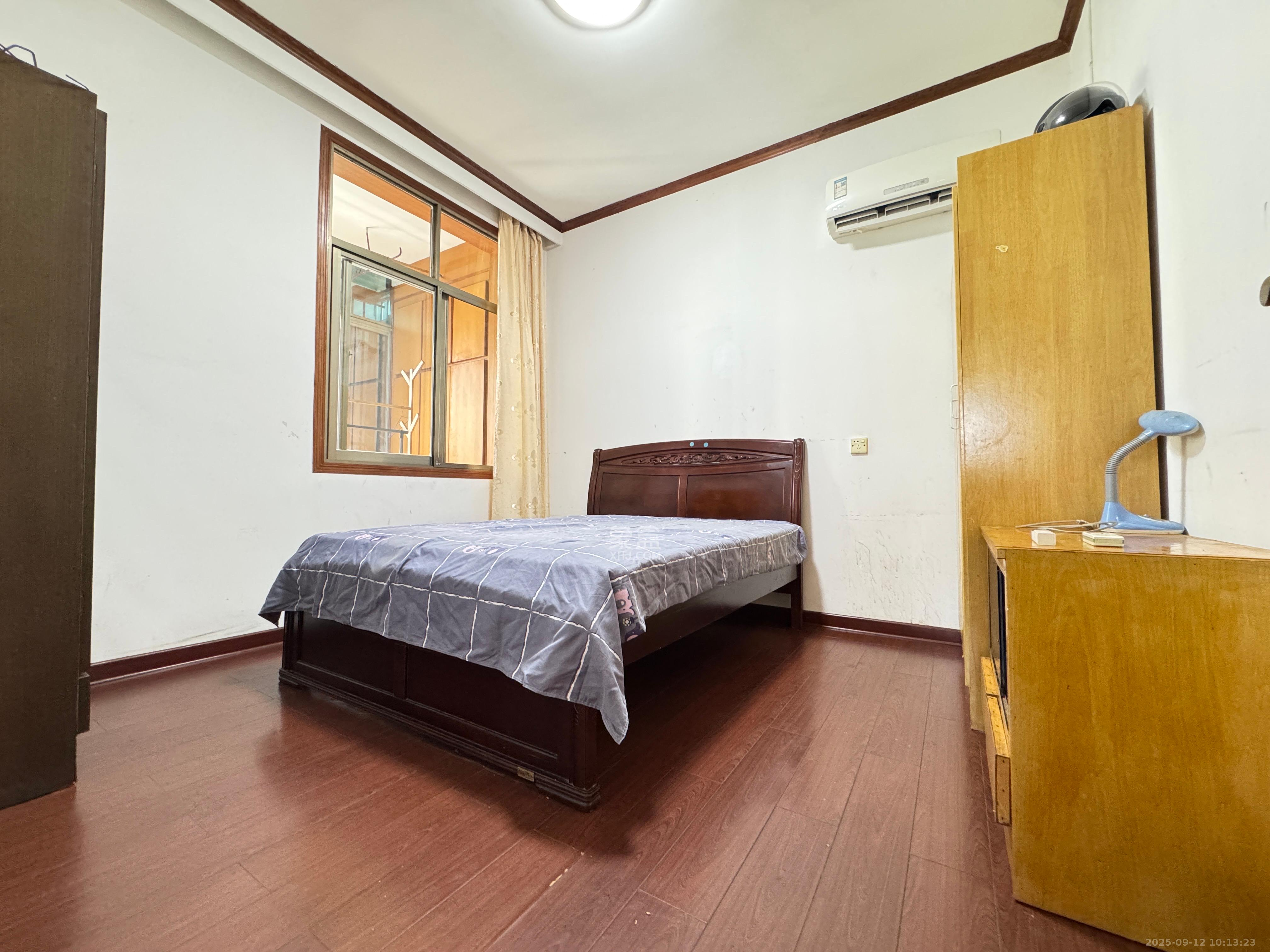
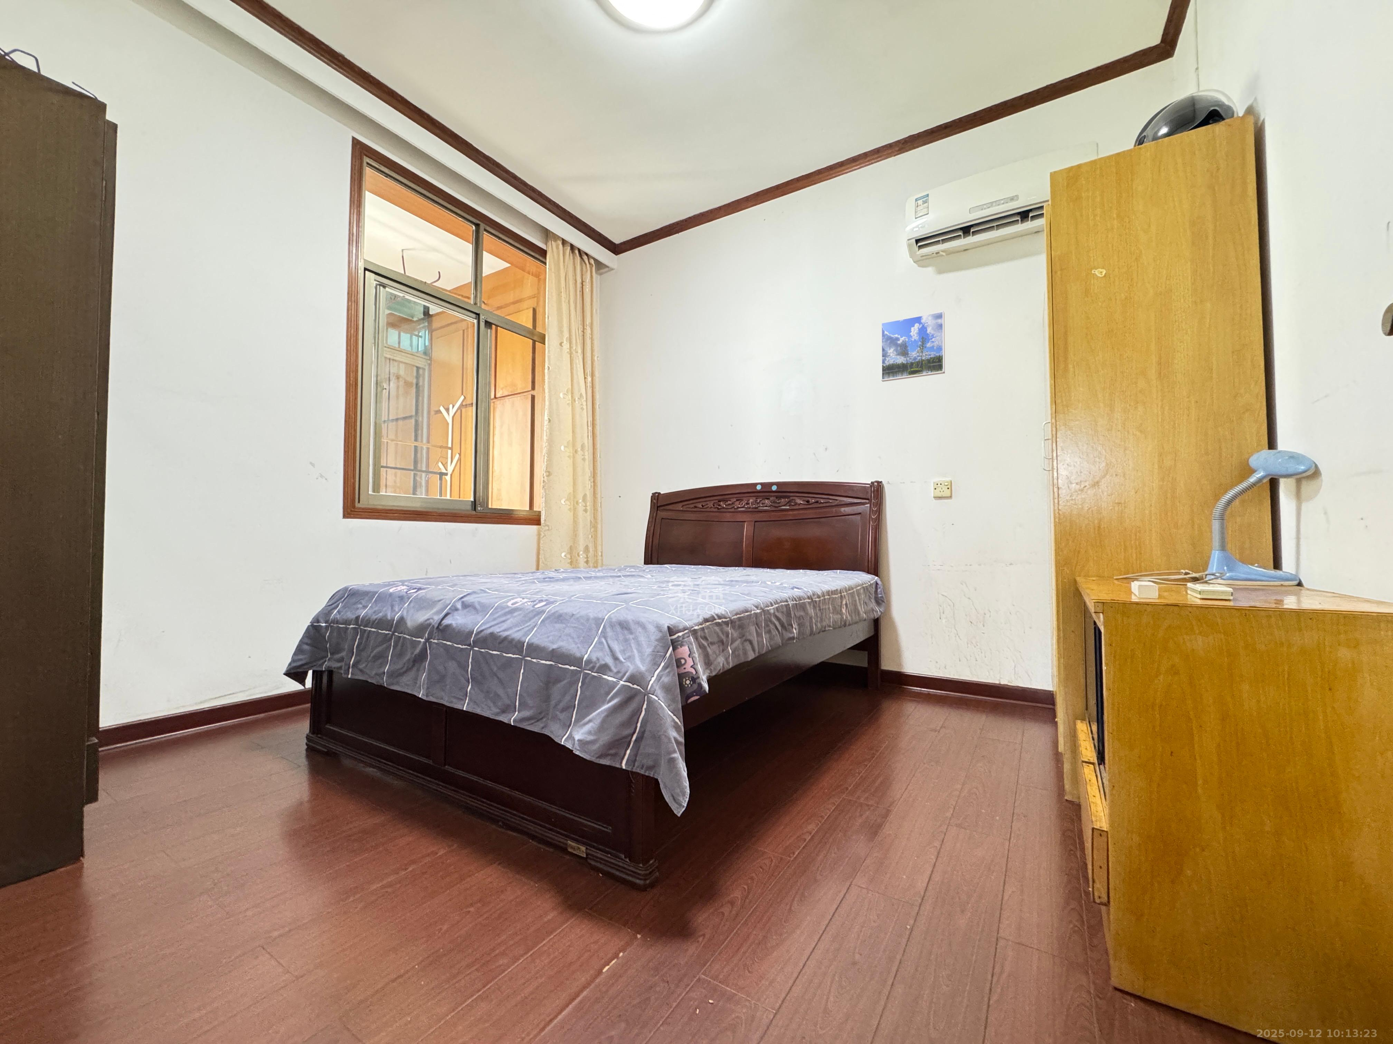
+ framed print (913, 348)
